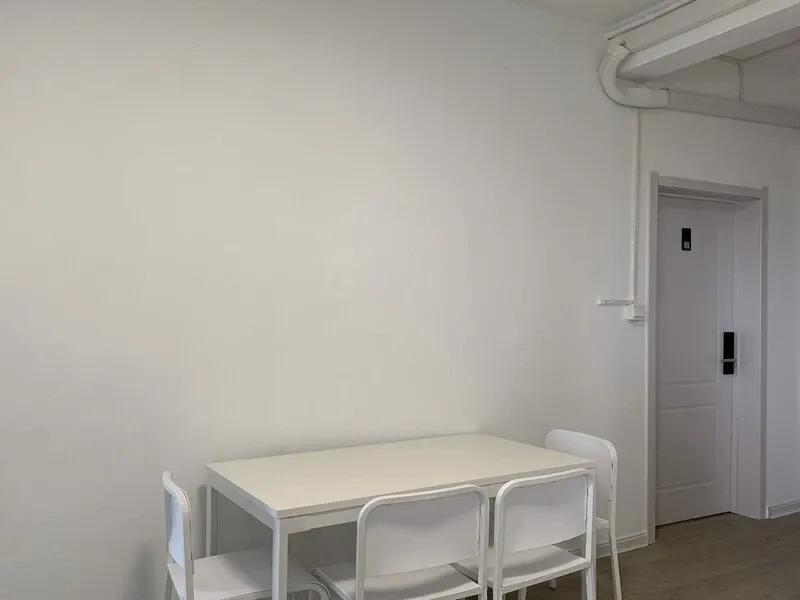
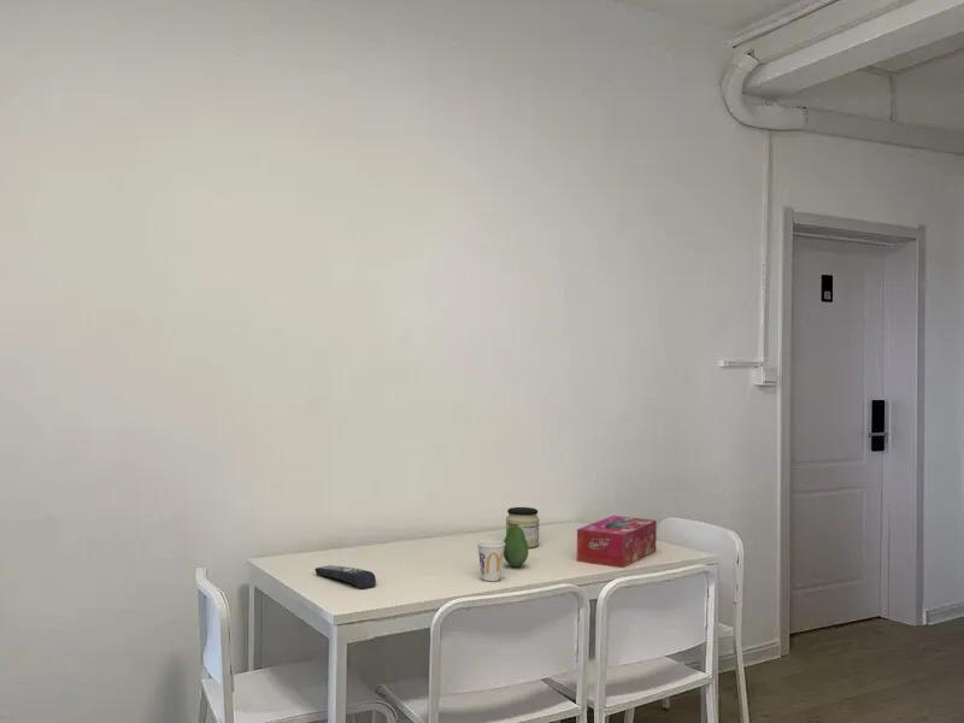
+ cup (490, 560)
+ remote control (345, 574)
+ tissue box (617, 540)
+ fruit (515, 546)
+ jar (522, 527)
